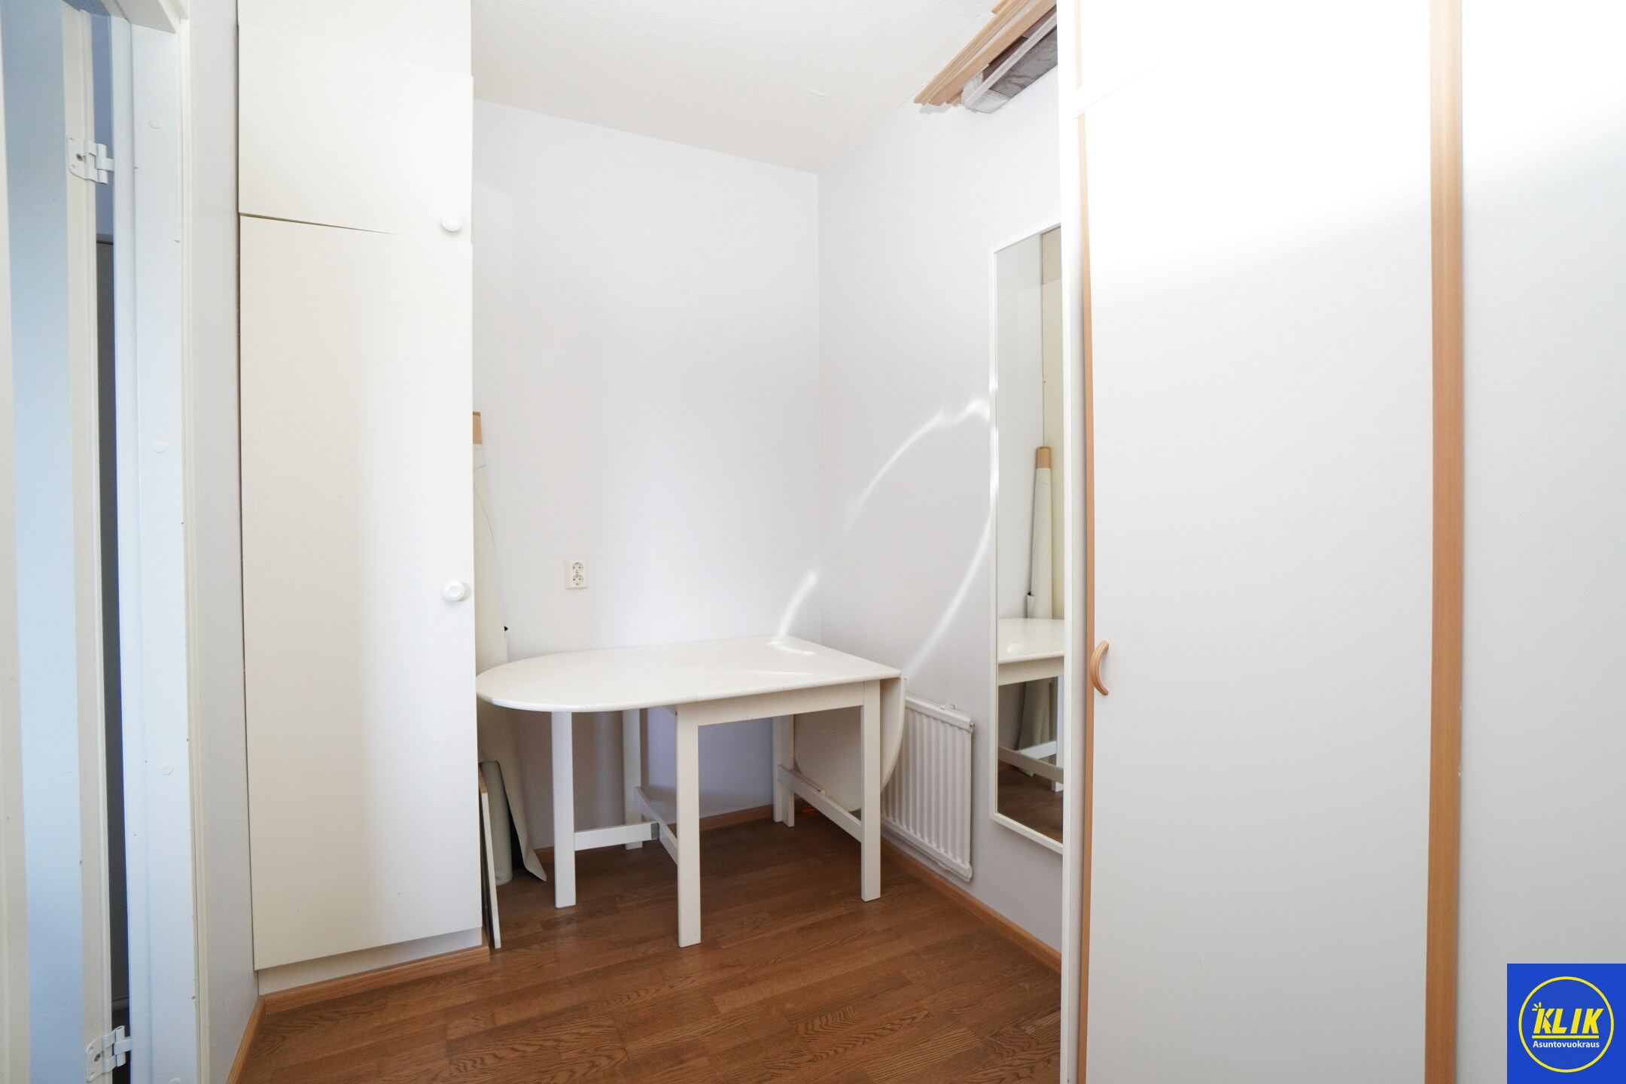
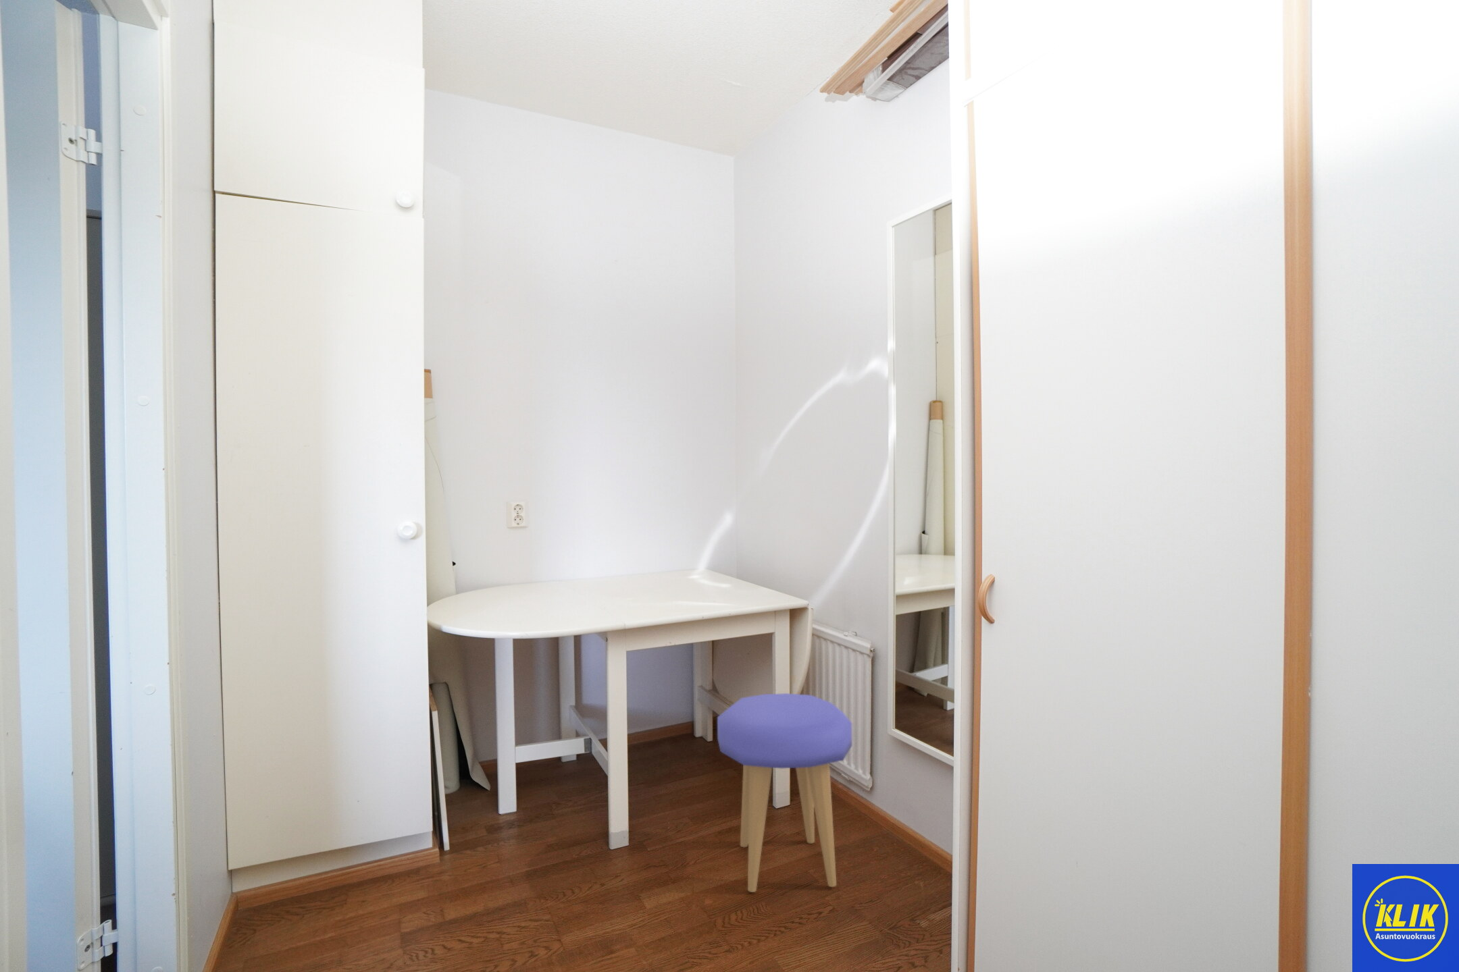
+ stool (770, 783)
